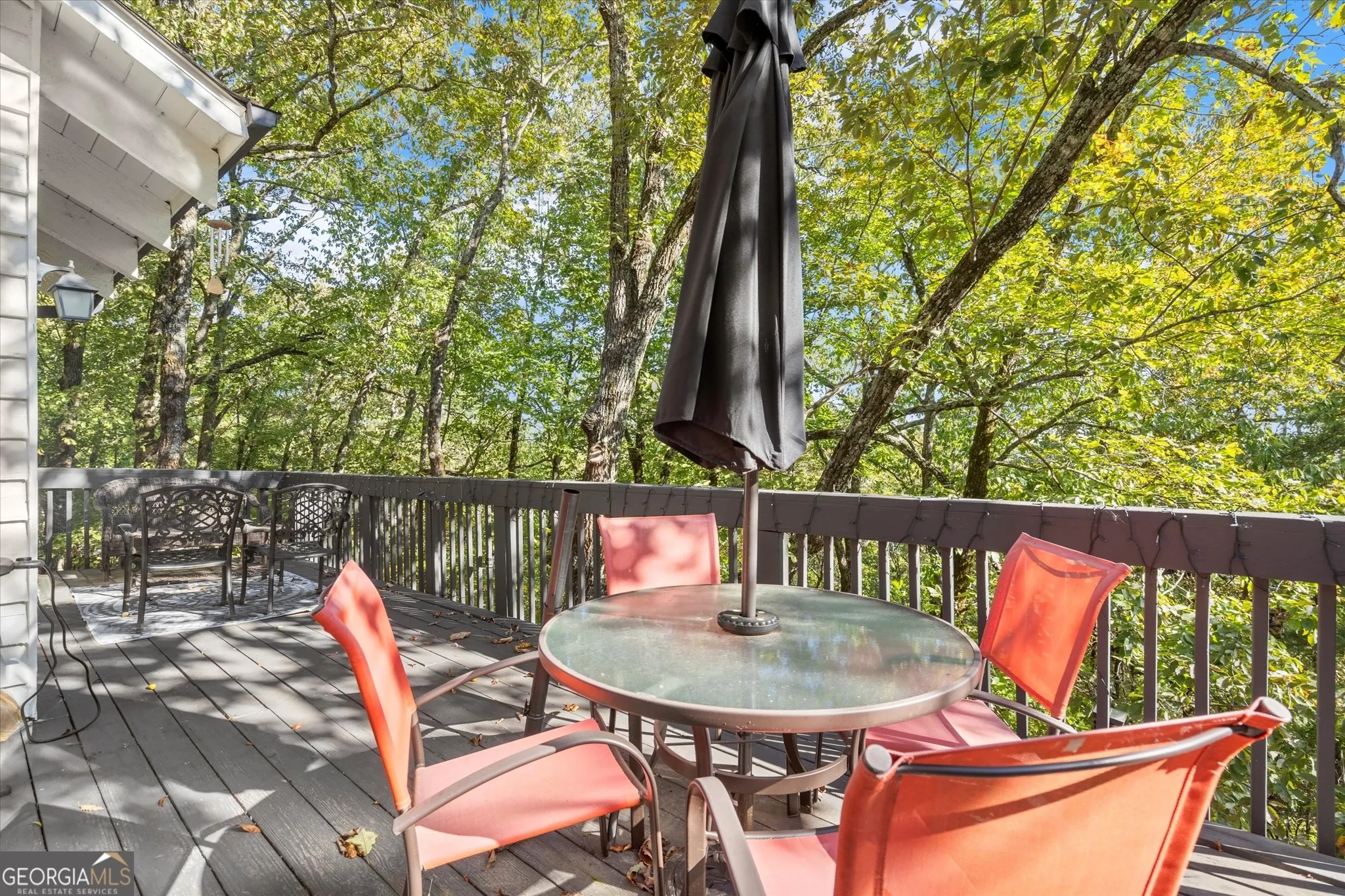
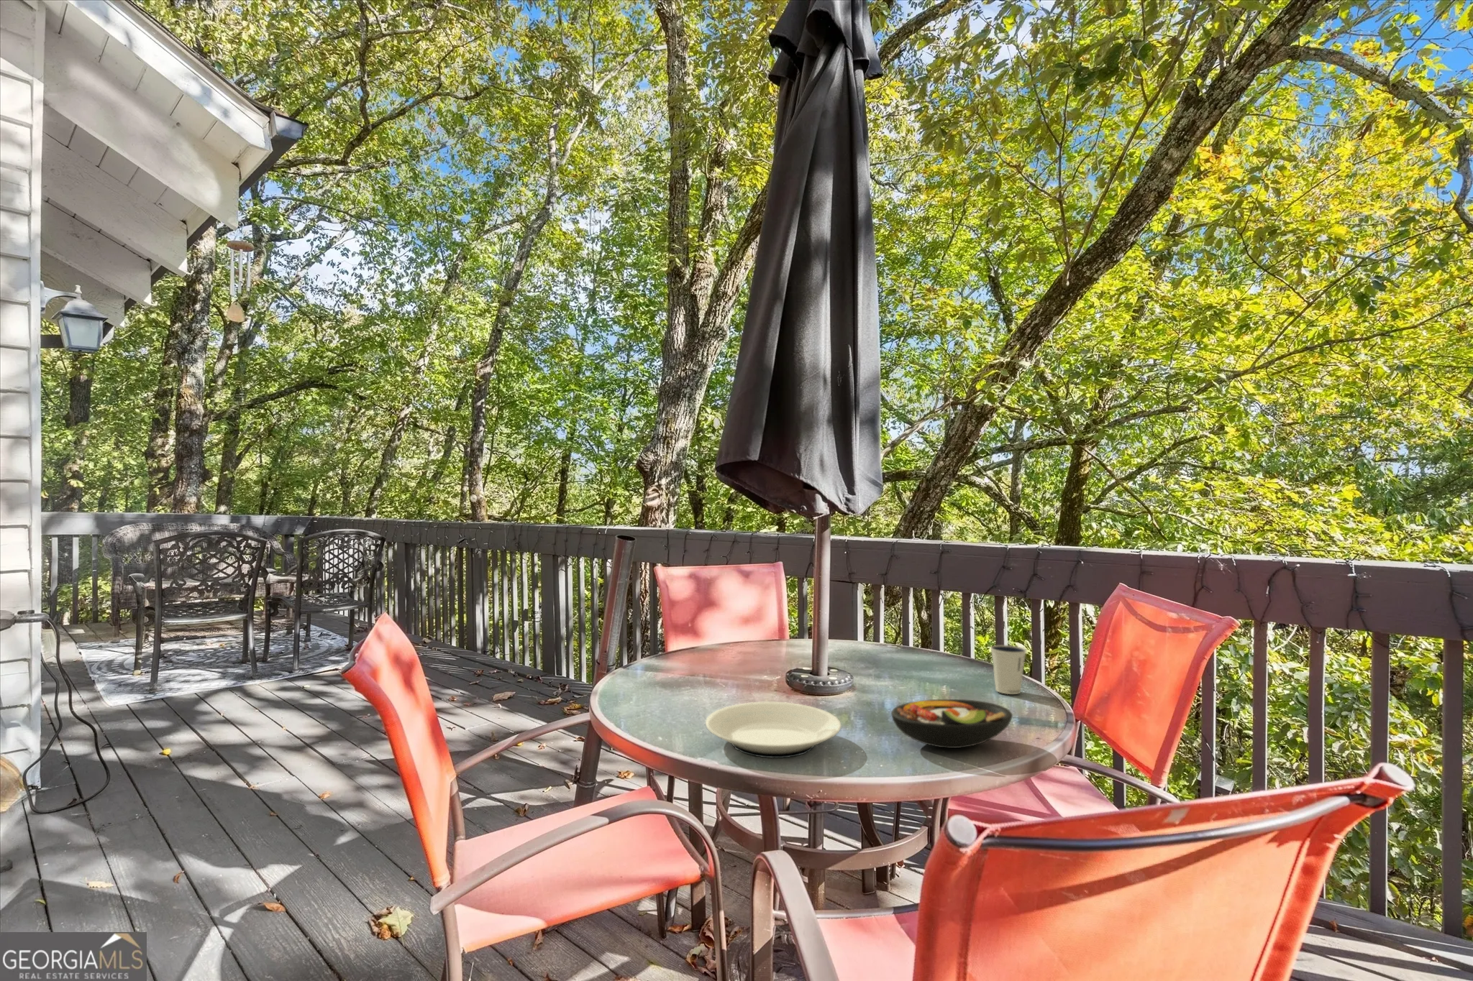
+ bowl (951, 723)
+ plate (772, 731)
+ dixie cup (1008, 670)
